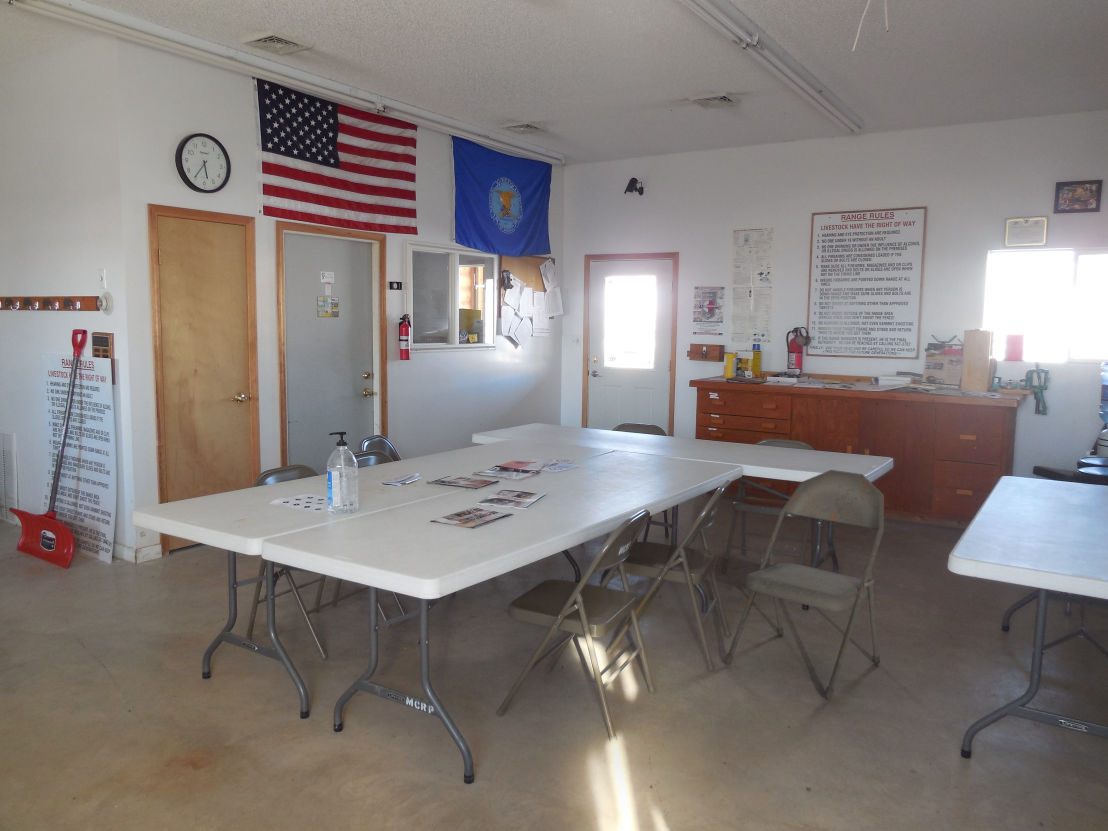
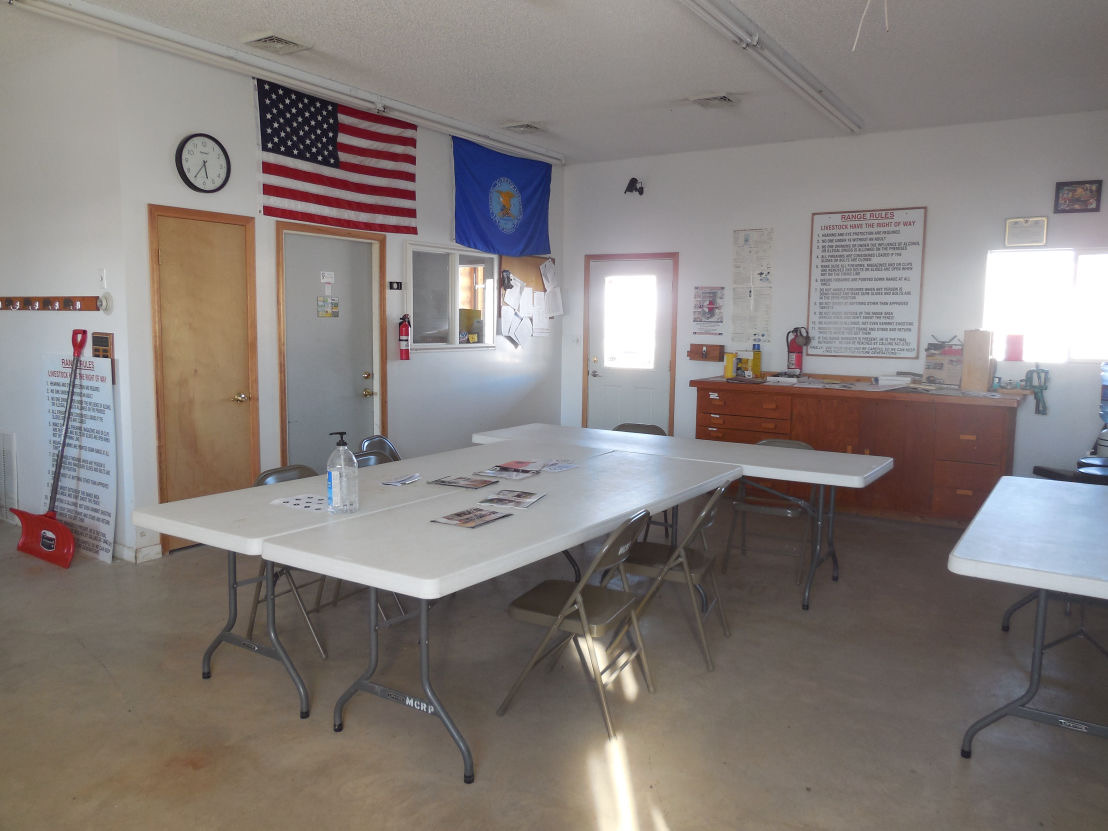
- folding chair (812, 571)
